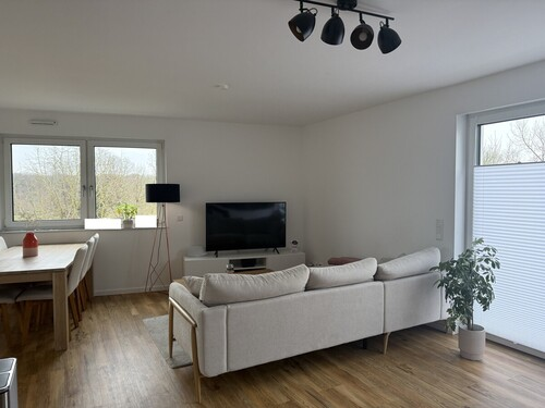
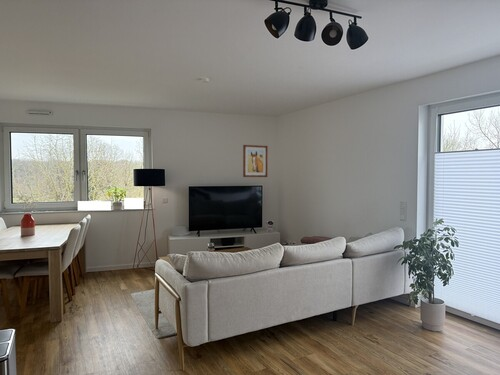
+ wall art (255, 161)
